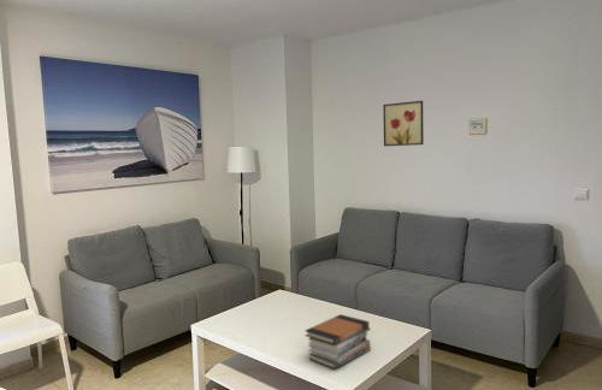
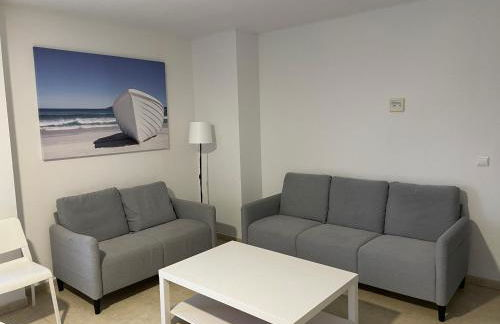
- book stack (338, 339)
- wall art (402, 124)
